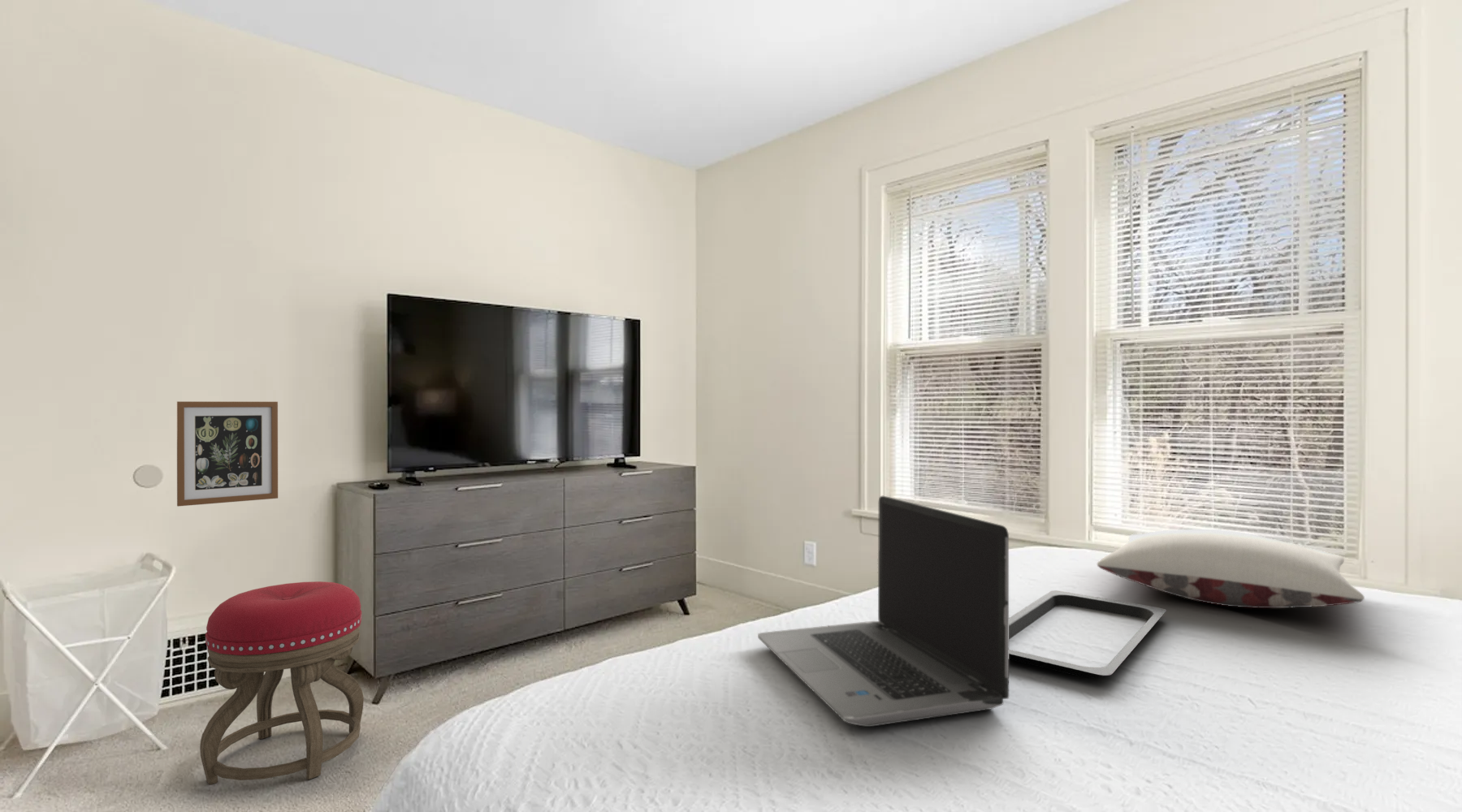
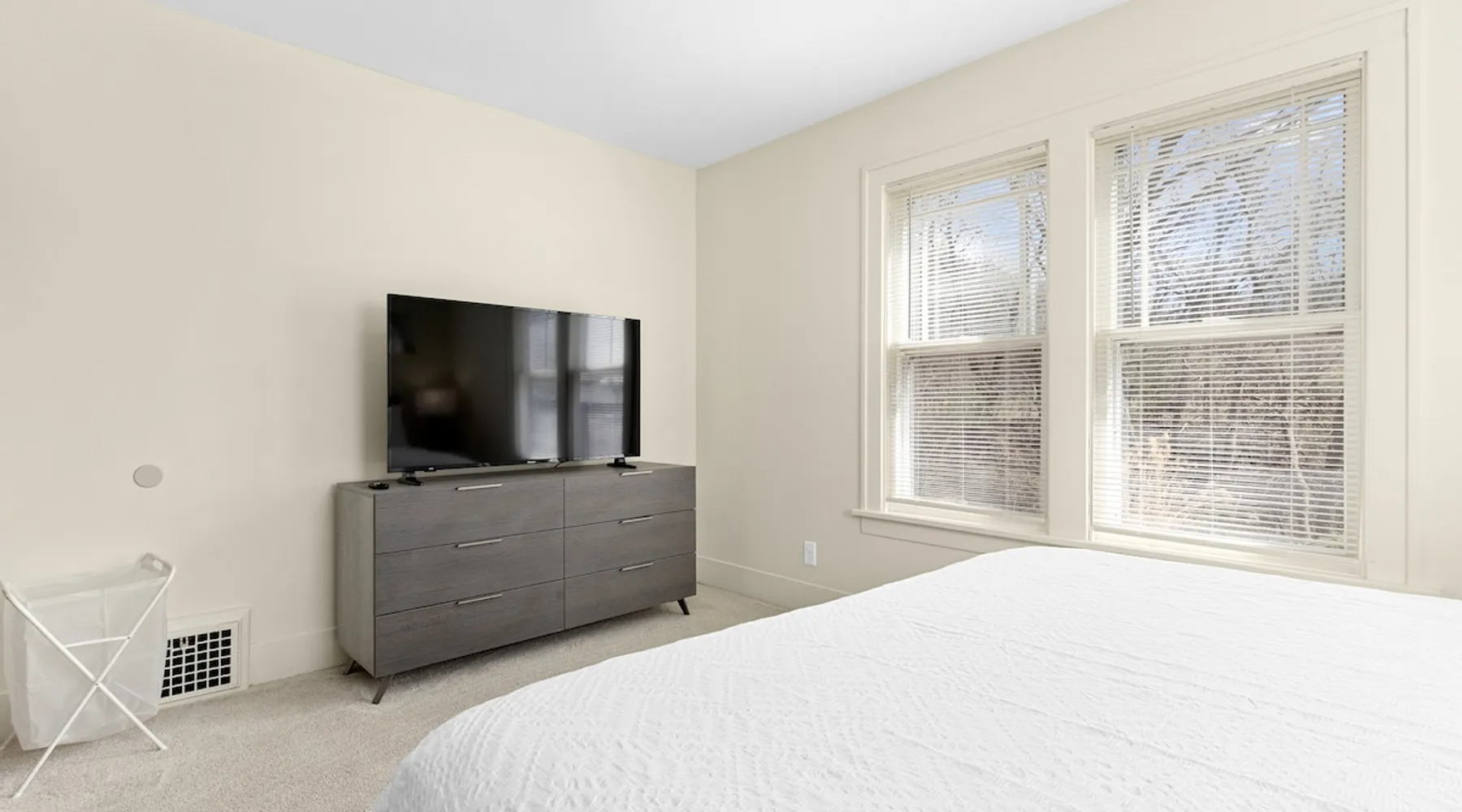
- pillow (1224, 561)
- laptop computer (878, 593)
- wall art (229, 451)
- serving tray (1082, 607)
- stool (291, 674)
